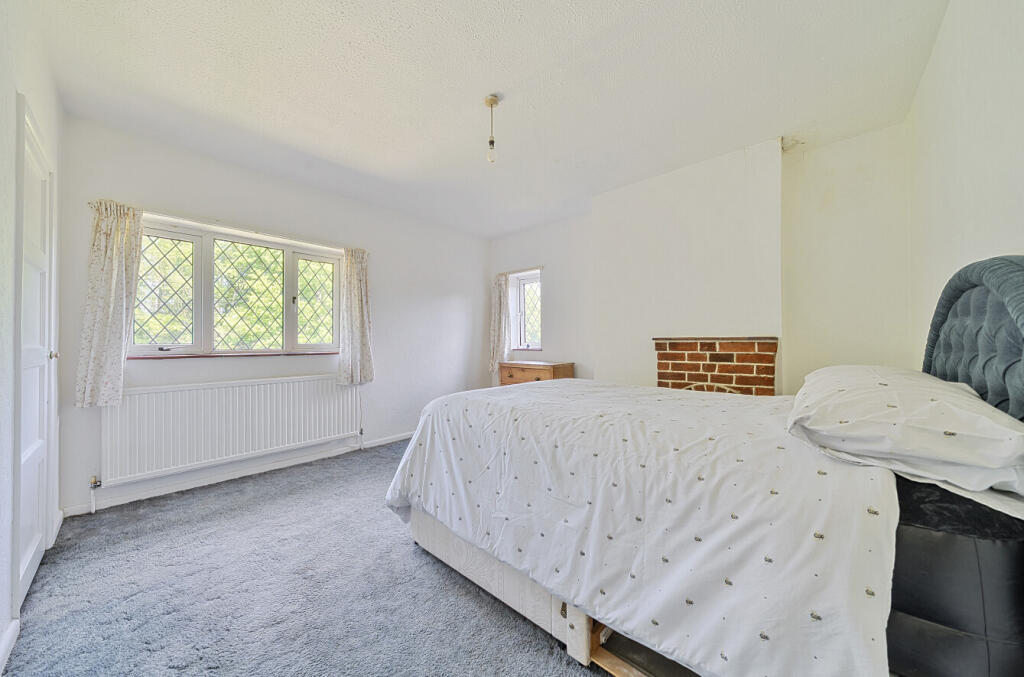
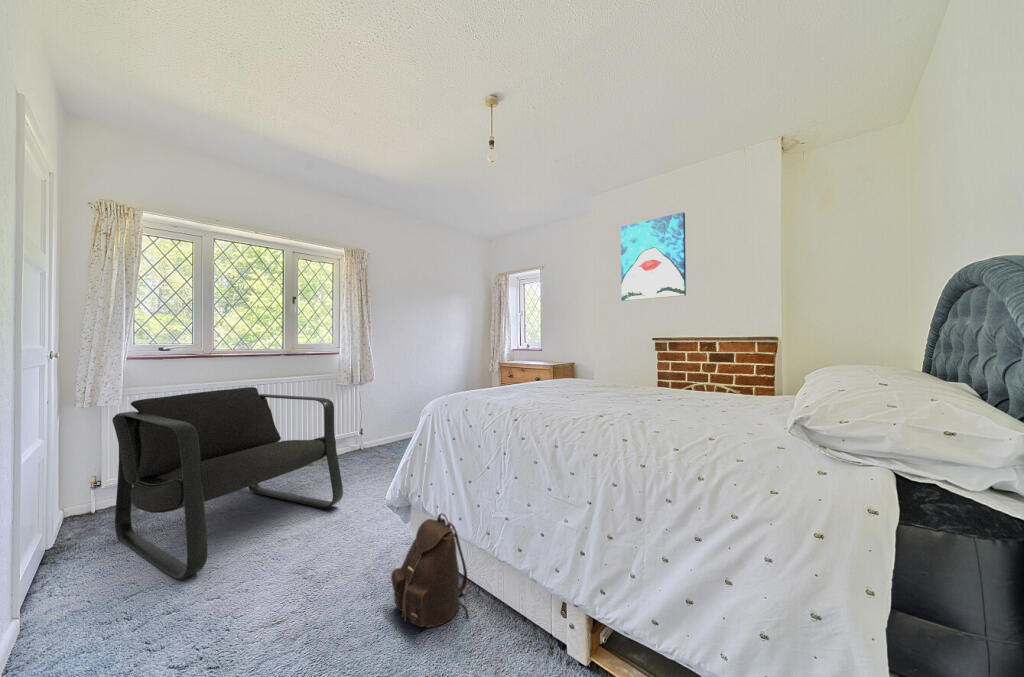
+ wall art (651, 259)
+ armchair (234, 458)
+ backpack (431, 561)
